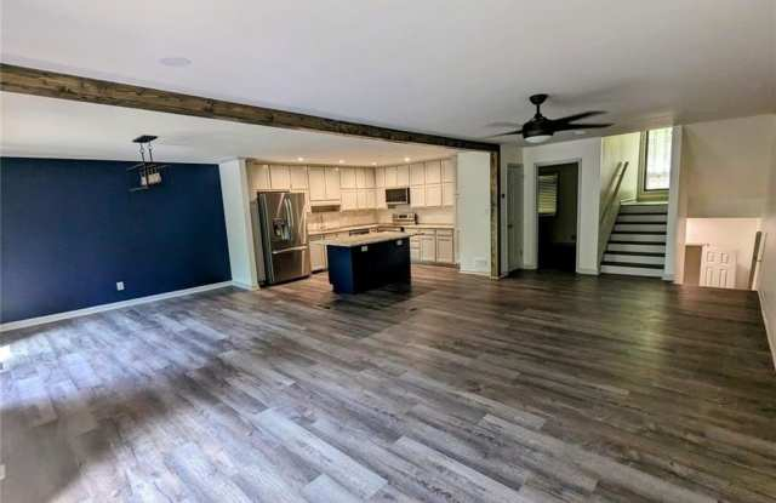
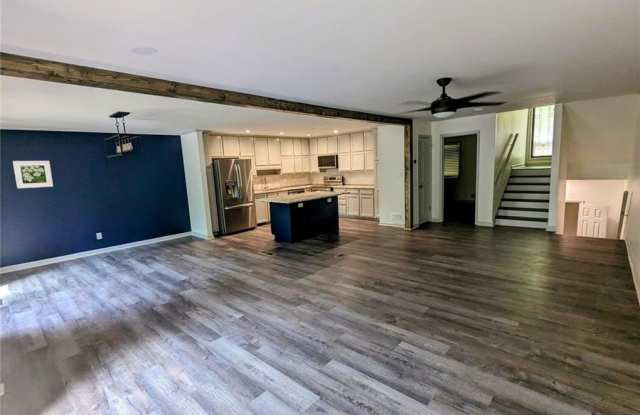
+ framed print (33, 174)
